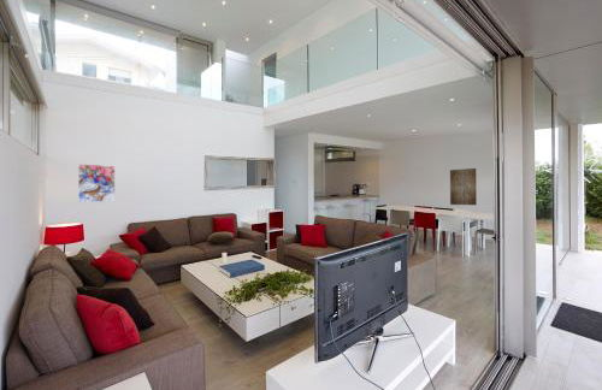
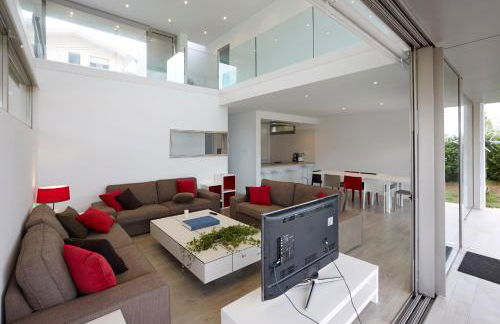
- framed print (96, 183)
- wall art (462, 187)
